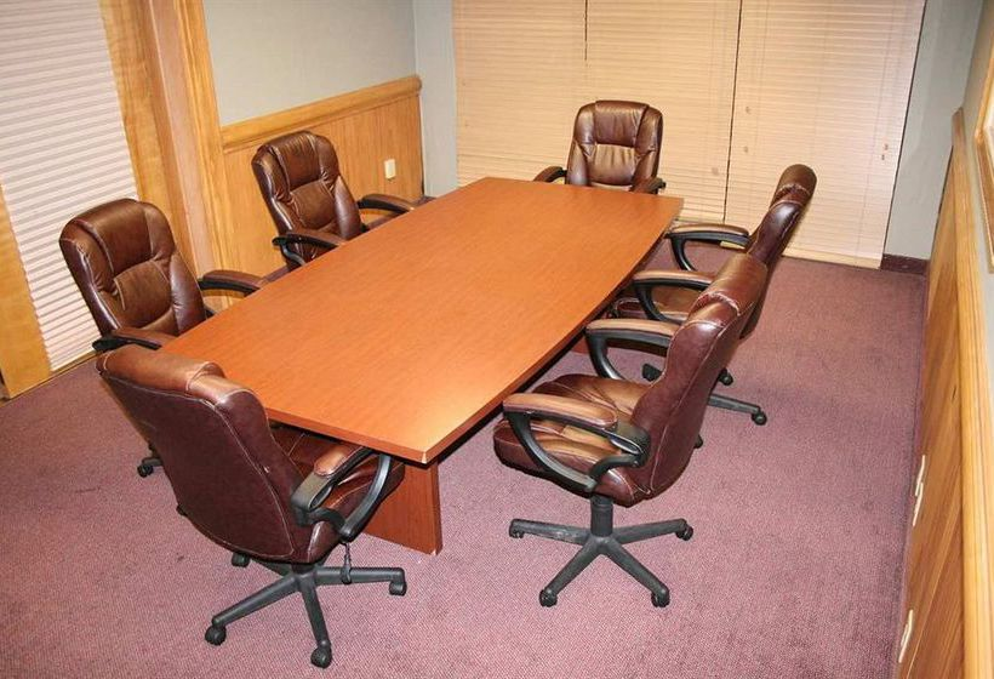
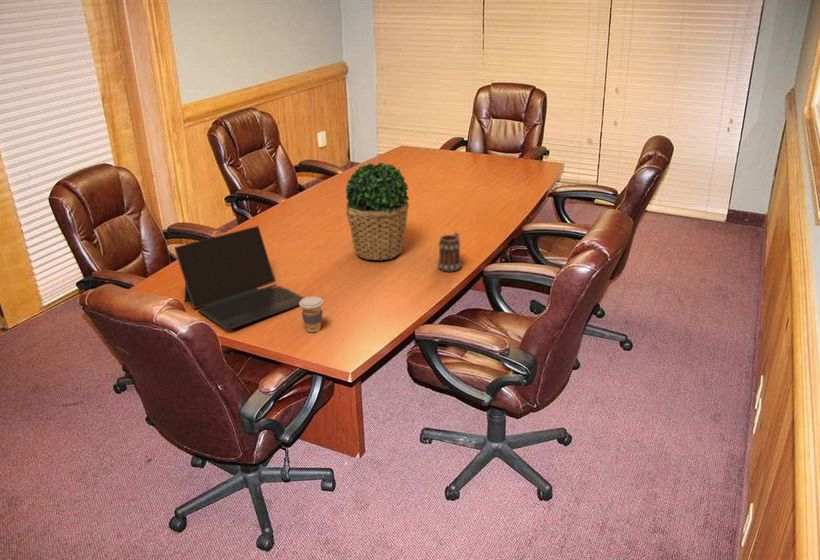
+ potted plant (377, 209)
+ laptop computer (243, 274)
+ coffee cup (312, 314)
+ mug (451, 250)
